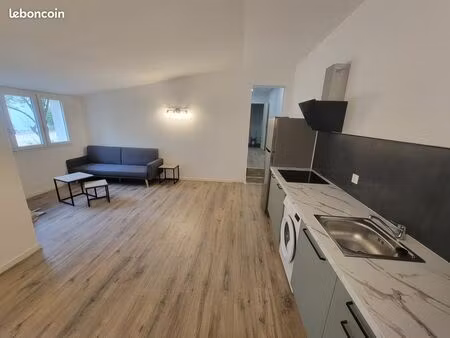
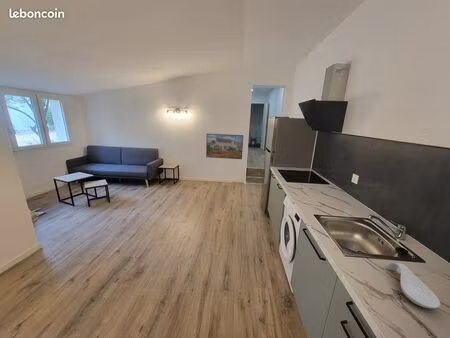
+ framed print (224, 146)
+ spoon rest (409, 281)
